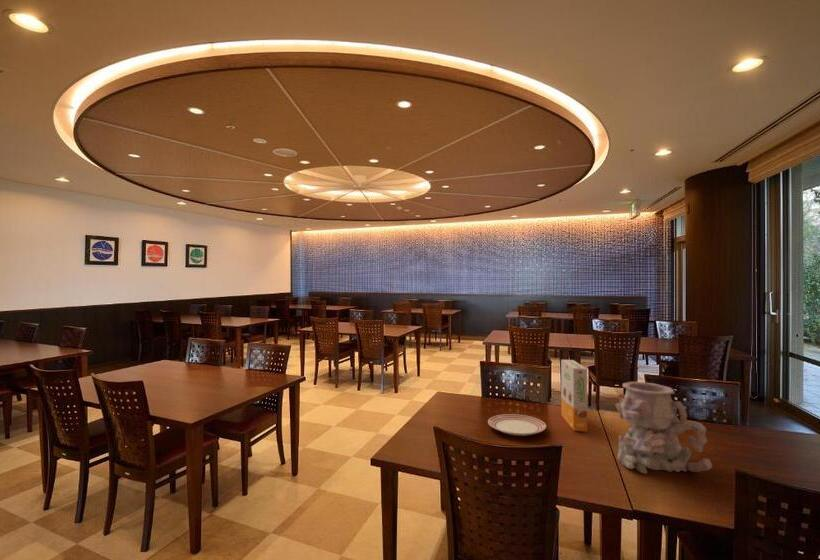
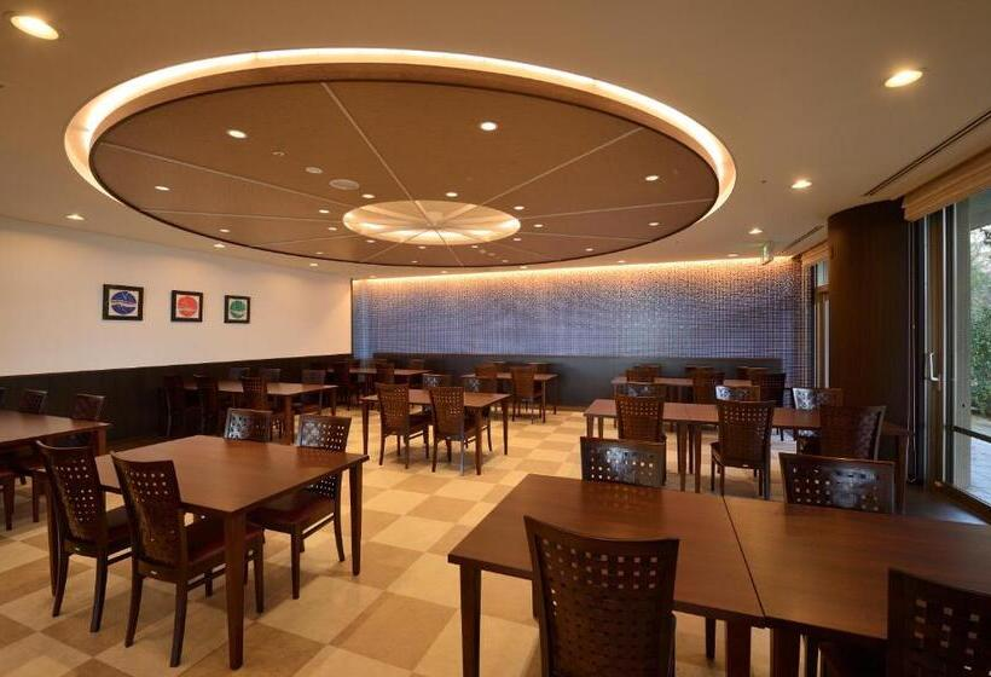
- vase (652, 424)
- dinner plate (516, 425)
- cereal box (573, 393)
